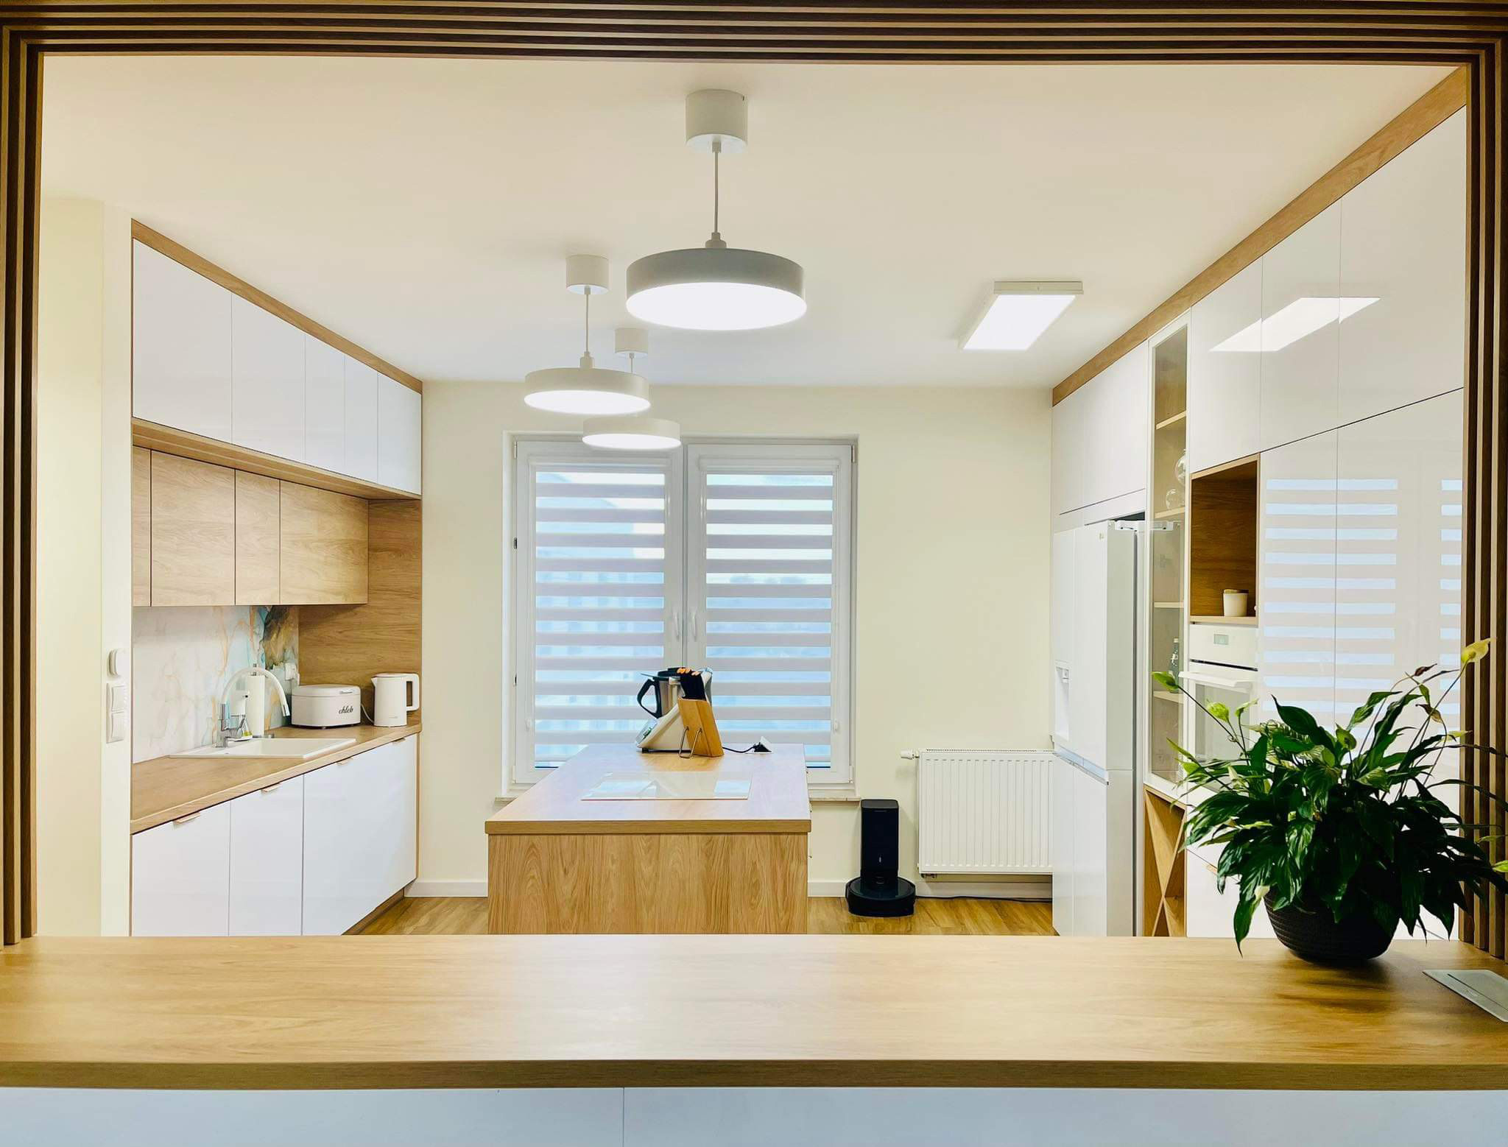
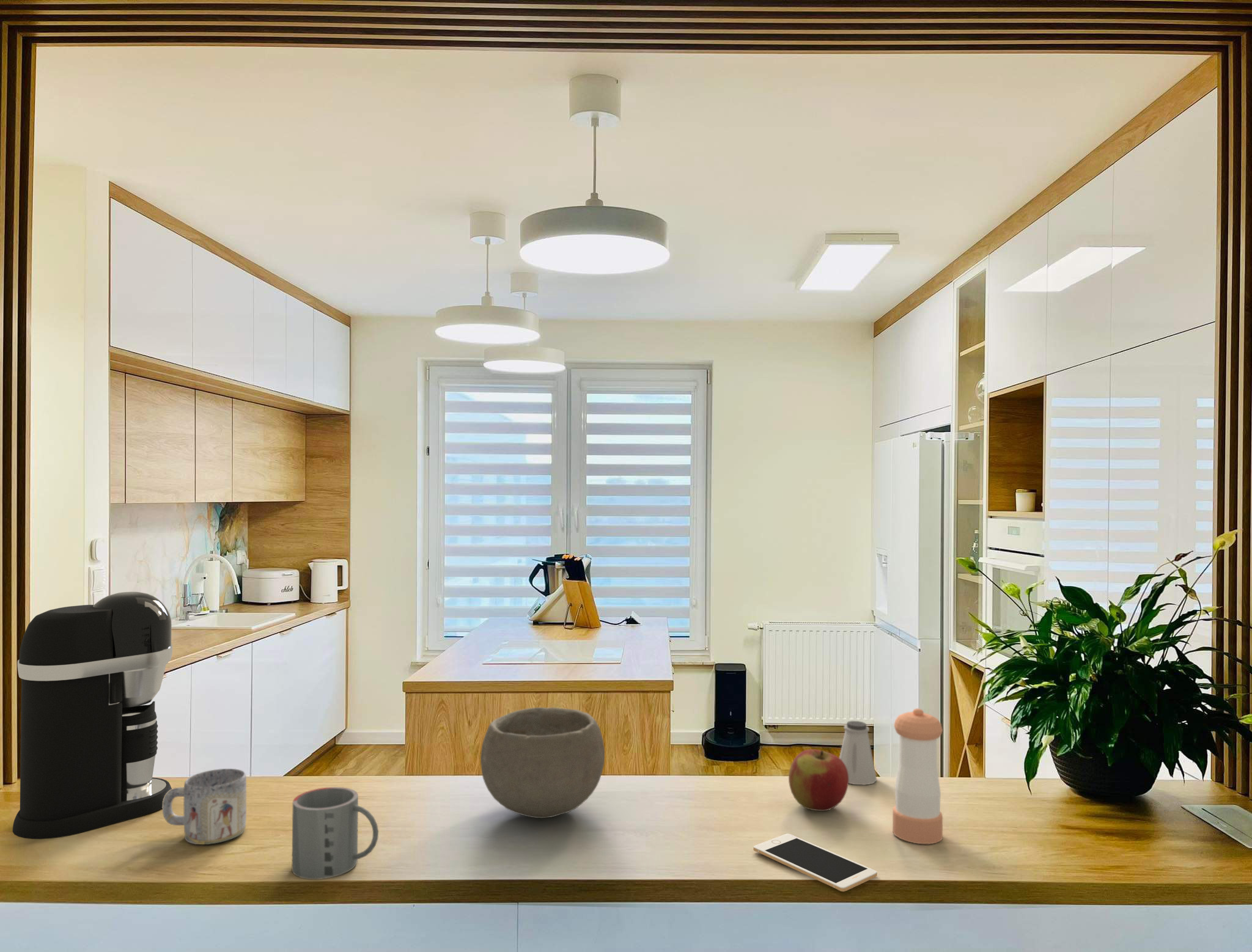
+ coffee maker (98, 704)
+ mug (204, 806)
+ pepper shaker (918, 771)
+ saltshaker (856, 750)
+ cell phone (813, 860)
+ apple (817, 777)
+ mug (337, 832)
+ bowl (543, 766)
